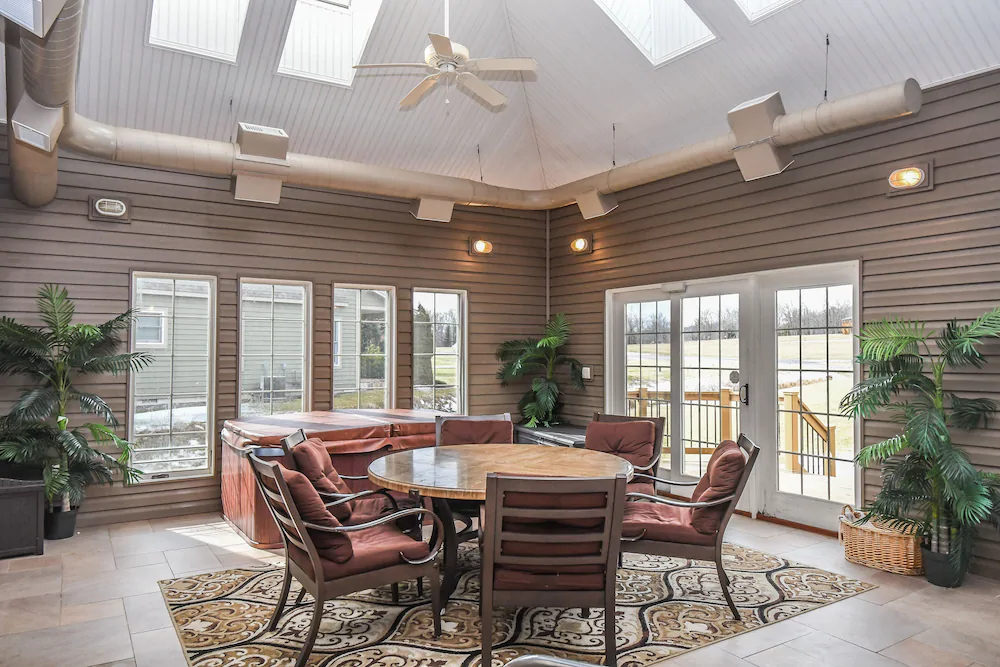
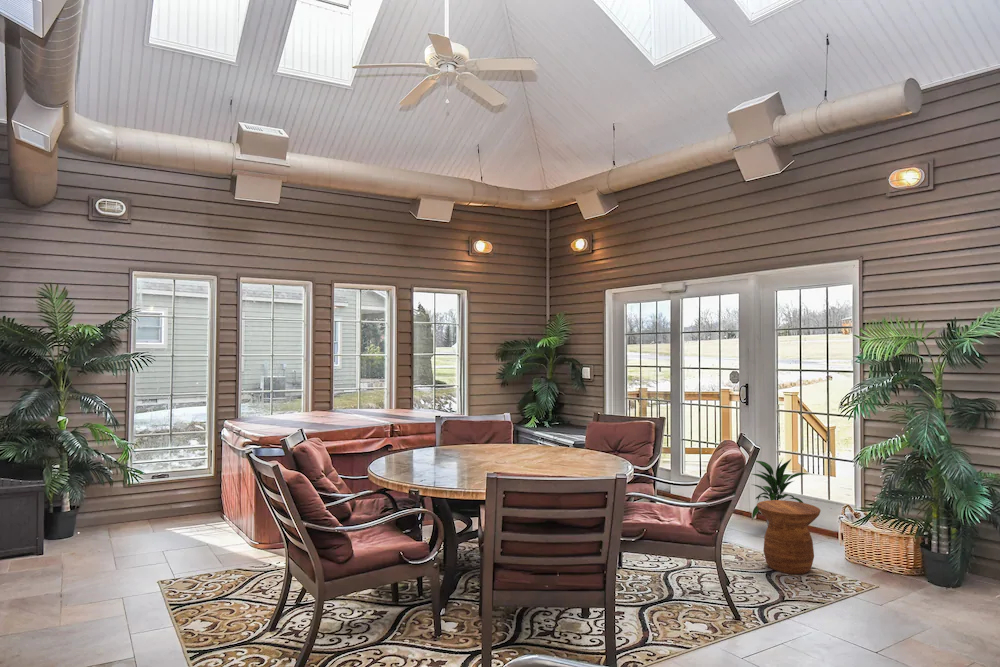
+ side table (788, 537)
+ indoor plant (774, 494)
